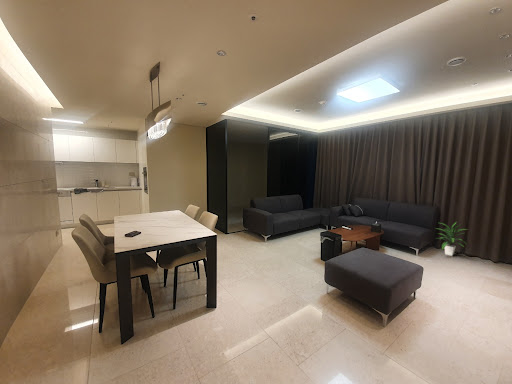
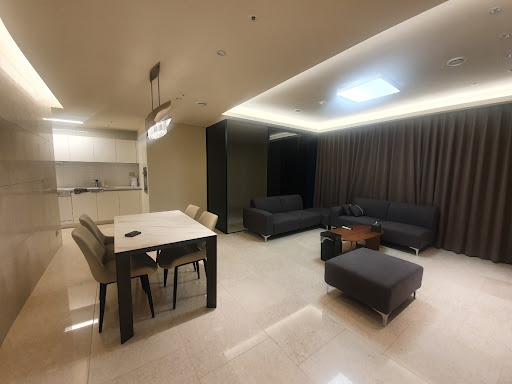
- indoor plant (449, 238)
